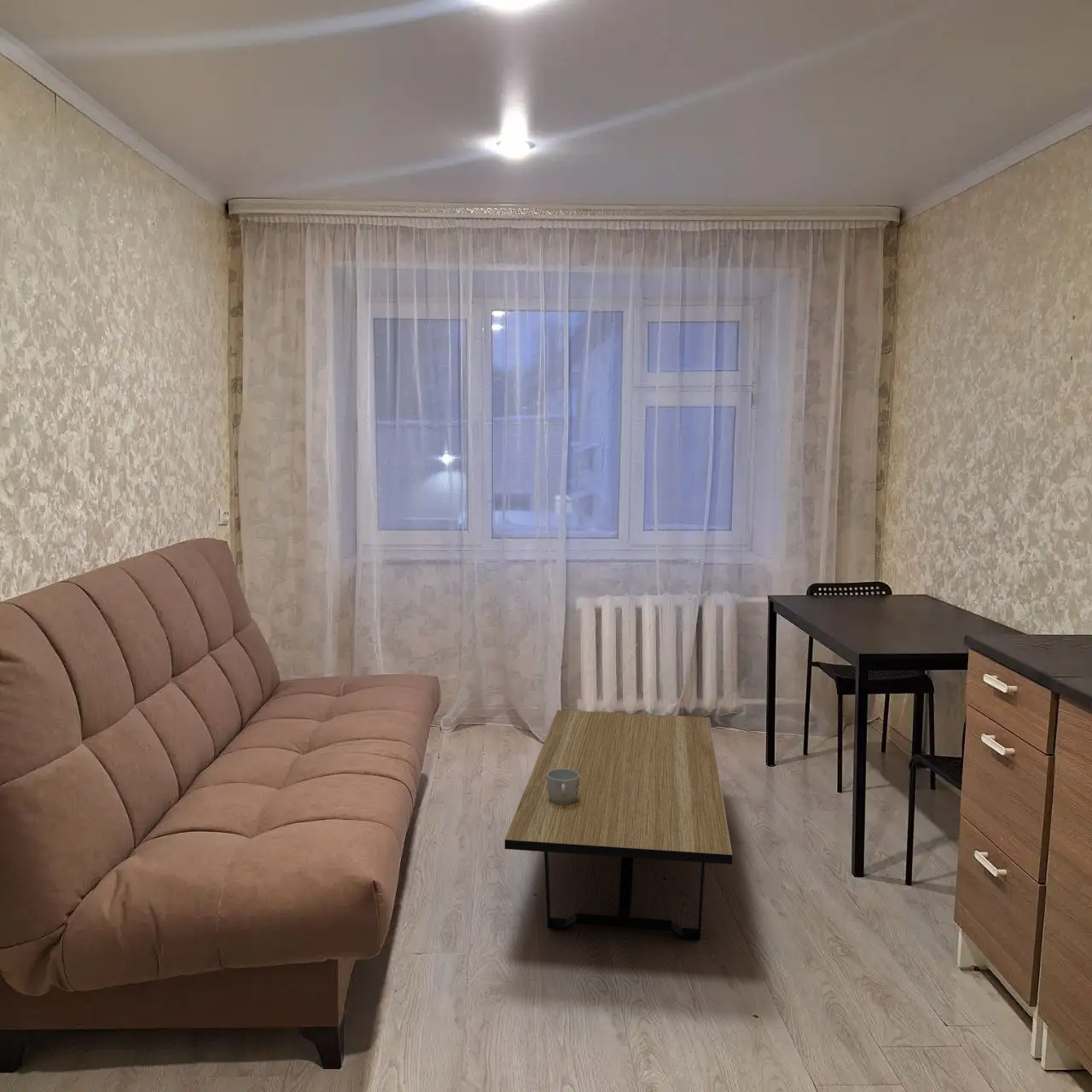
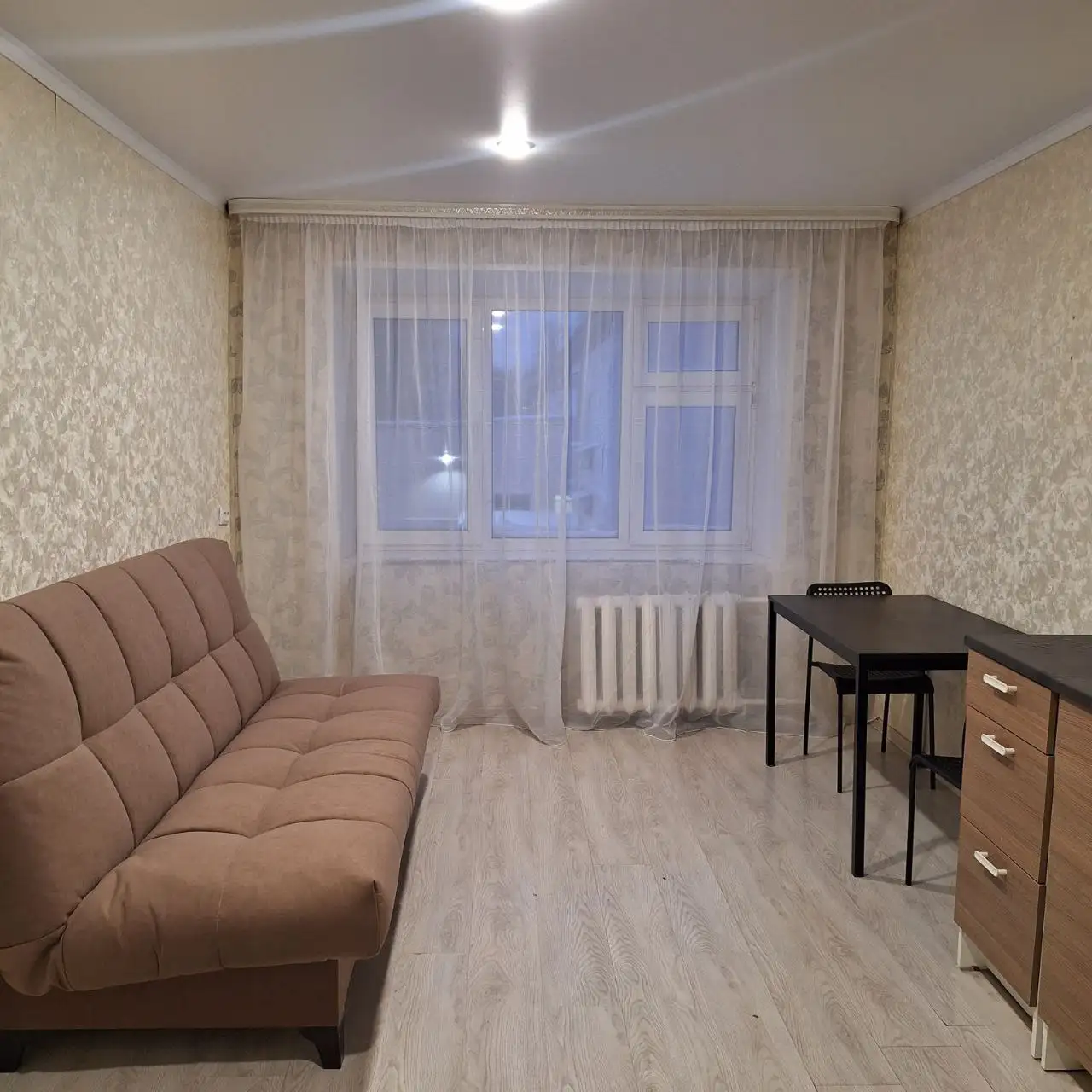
- coffee table (624, 816)
- mug (562, 790)
